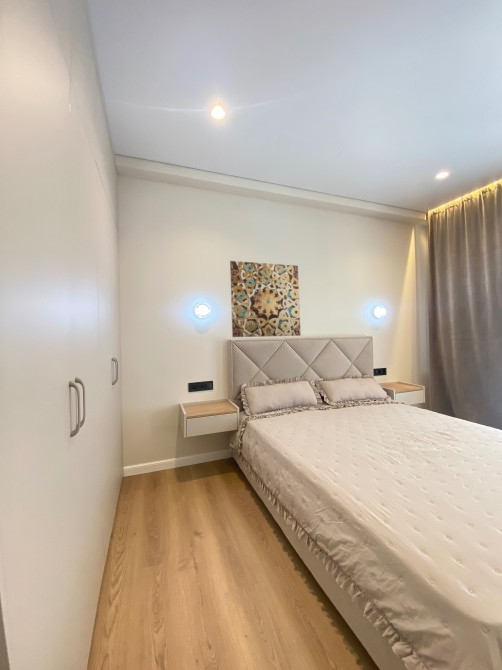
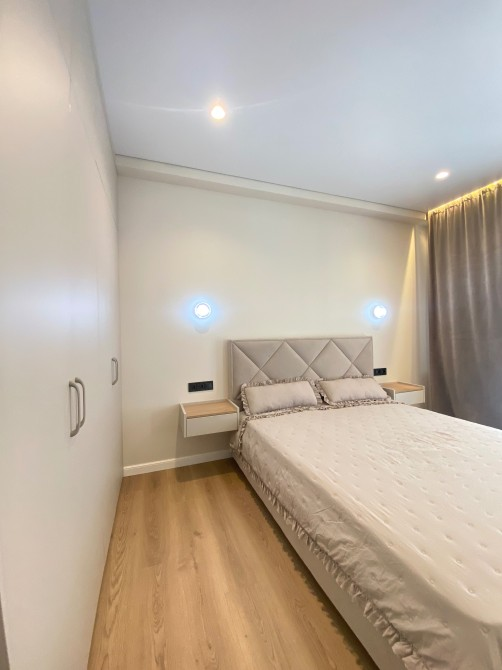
- wall art (266, 299)
